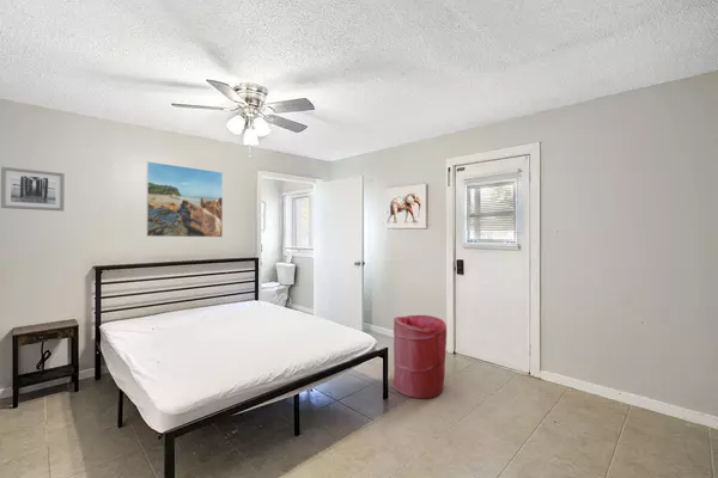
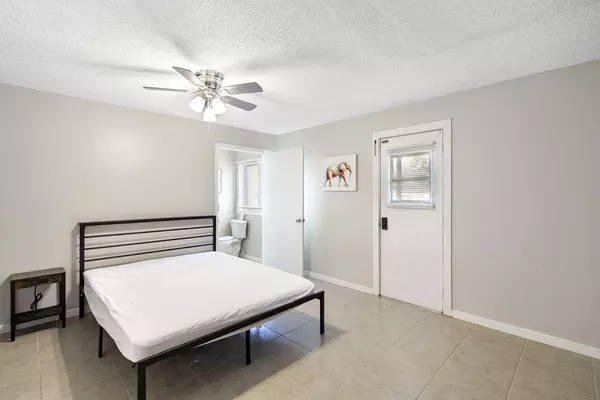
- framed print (187, 202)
- wall art (34, 189)
- laundry hamper (419, 353)
